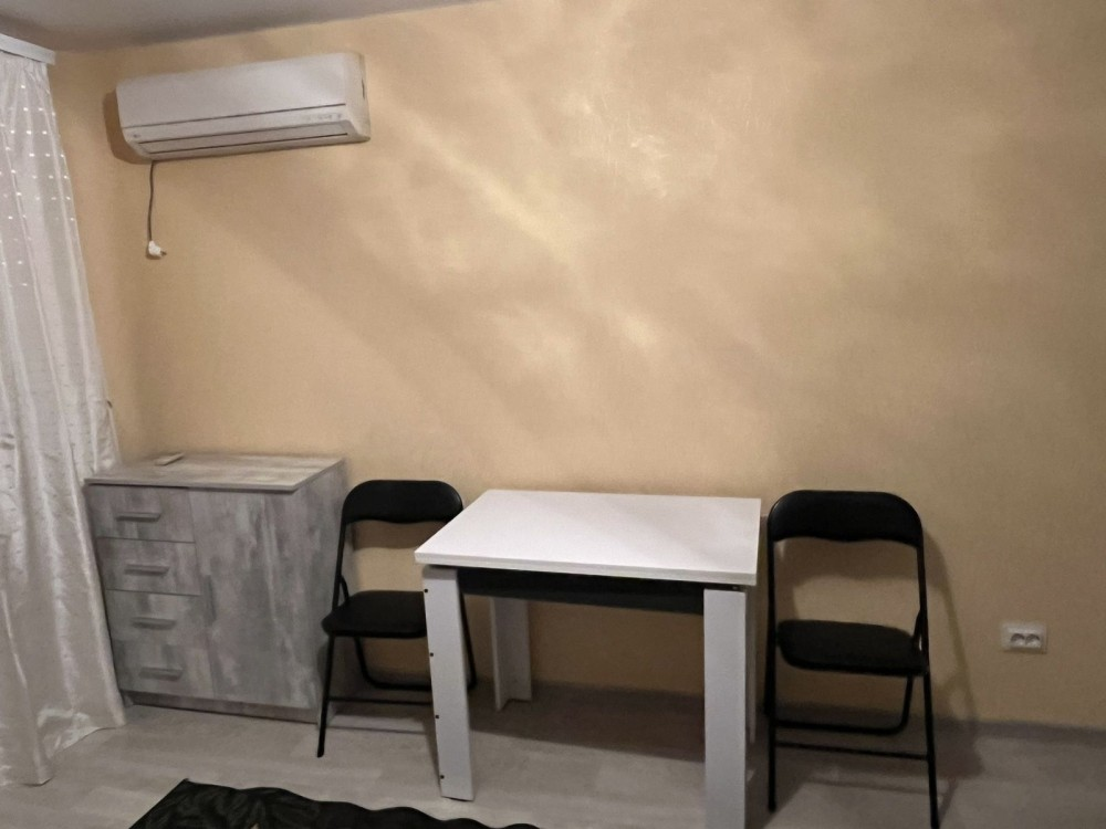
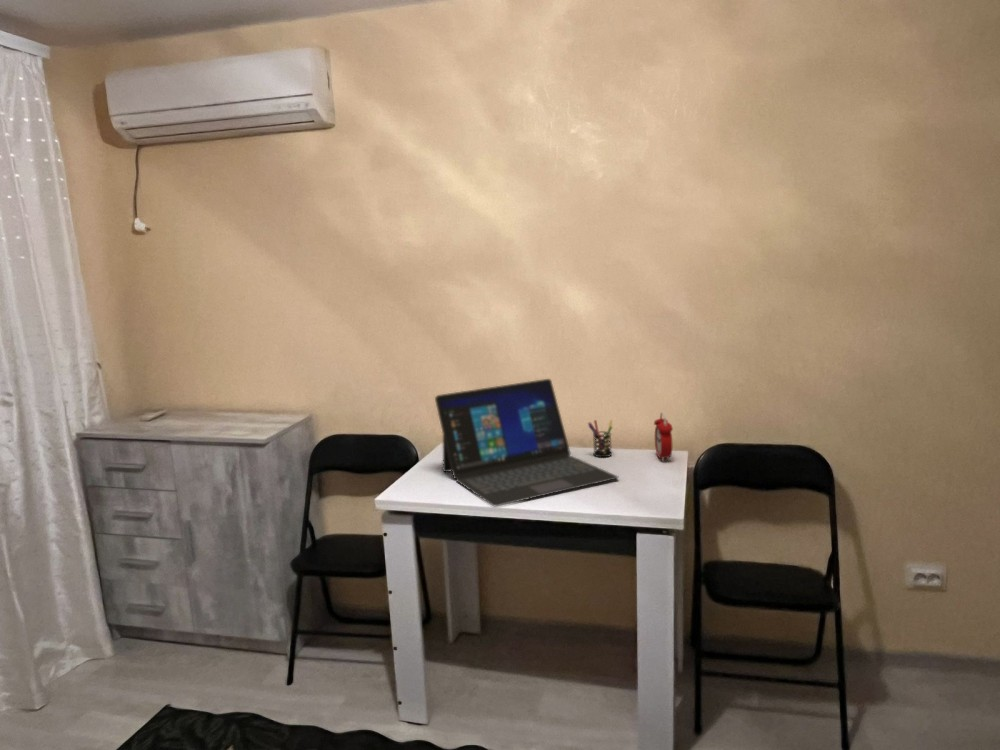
+ pen holder (603, 437)
+ laptop (524, 435)
+ alarm clock (663, 435)
